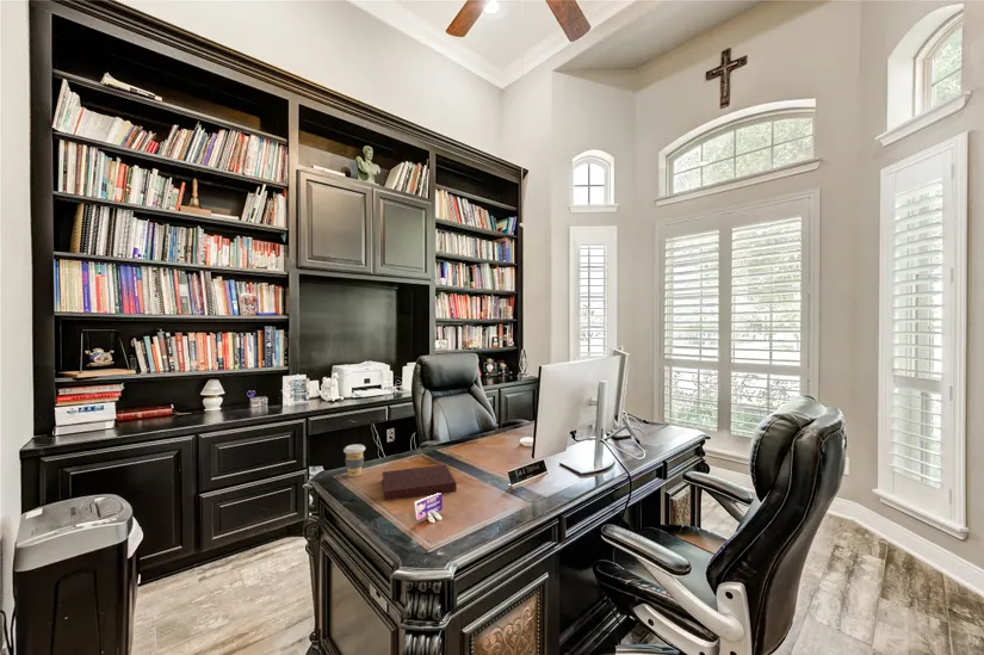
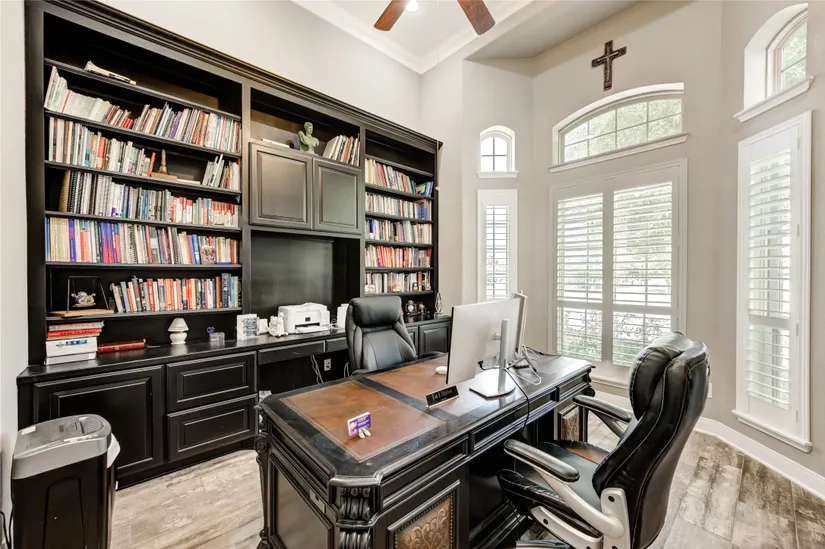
- coffee cup (354, 461)
- notebook (417, 481)
